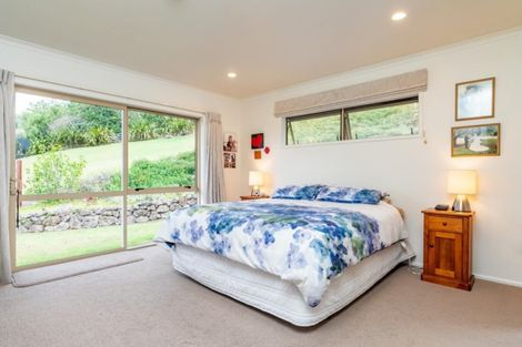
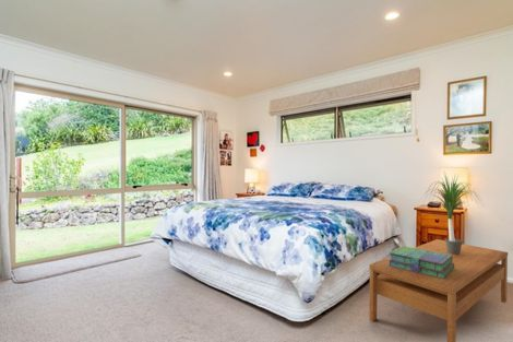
+ potted plant (450, 210)
+ coffee table (442, 283)
+ stack of books (420, 259)
